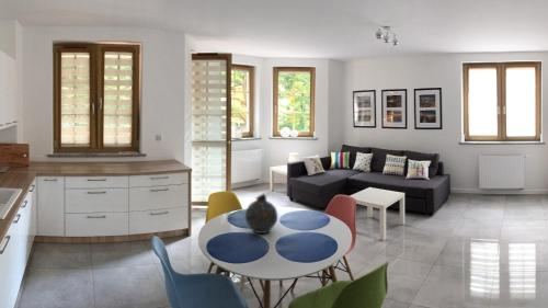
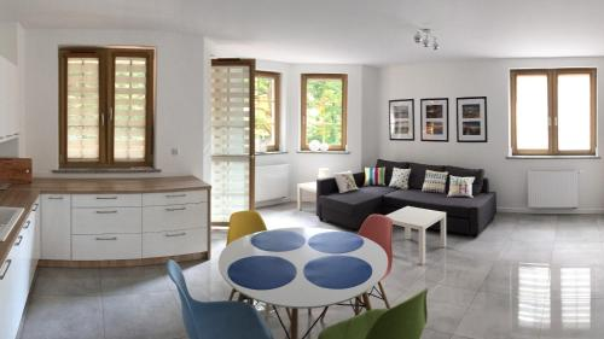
- snuff bottle (261, 213)
